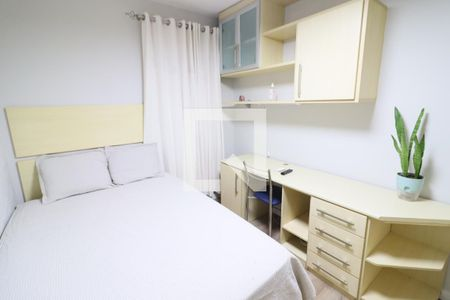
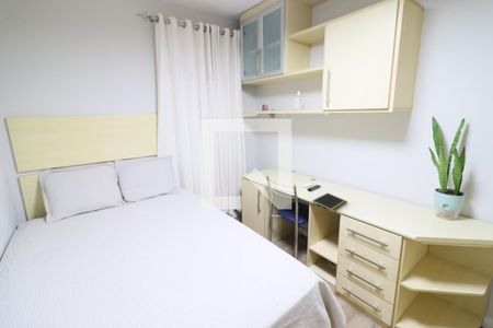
+ notepad (330, 201)
